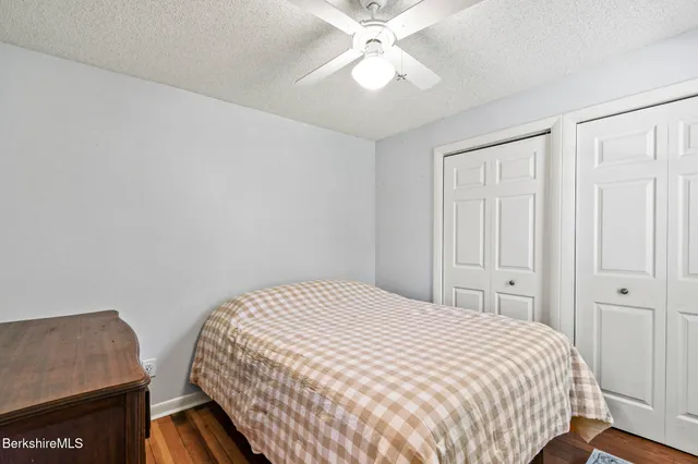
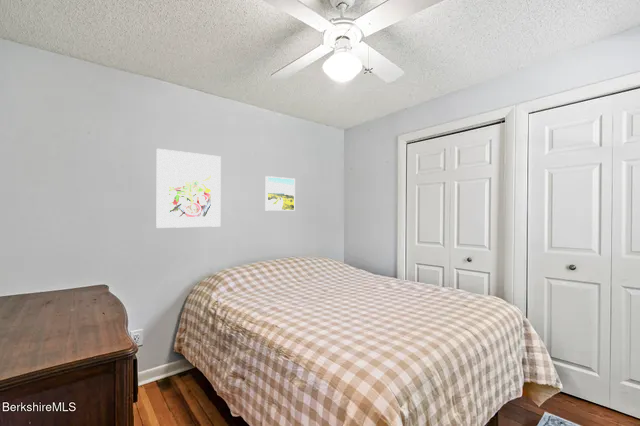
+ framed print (190, 190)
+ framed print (280, 194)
